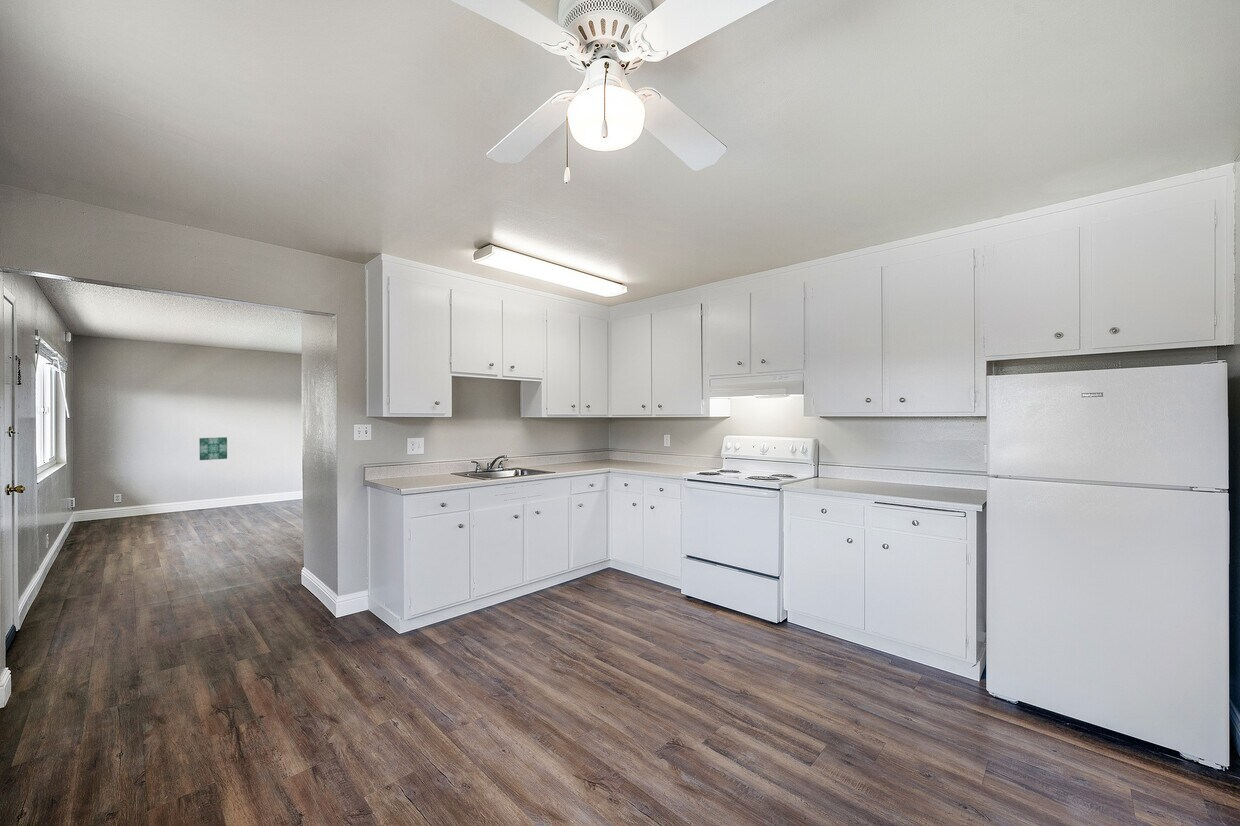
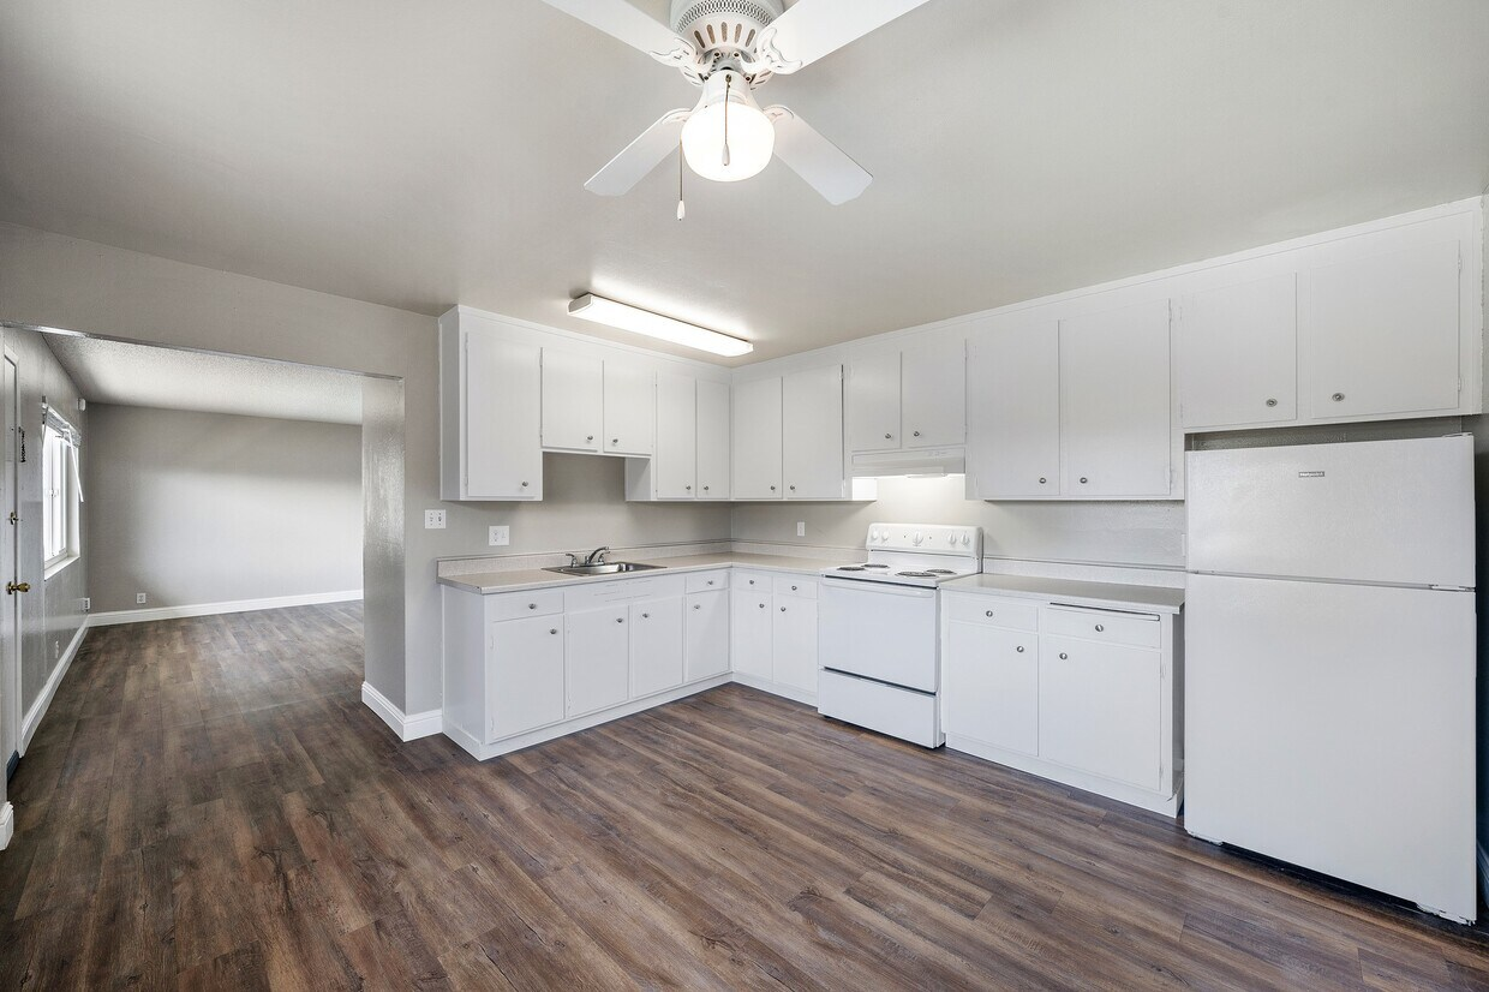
- wall art (213, 448)
